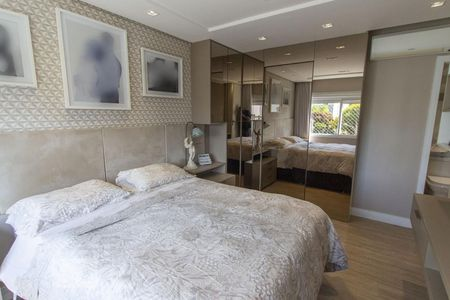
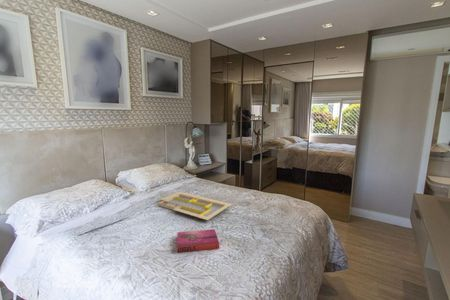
+ serving tray (191, 204)
+ hardback book (197, 240)
